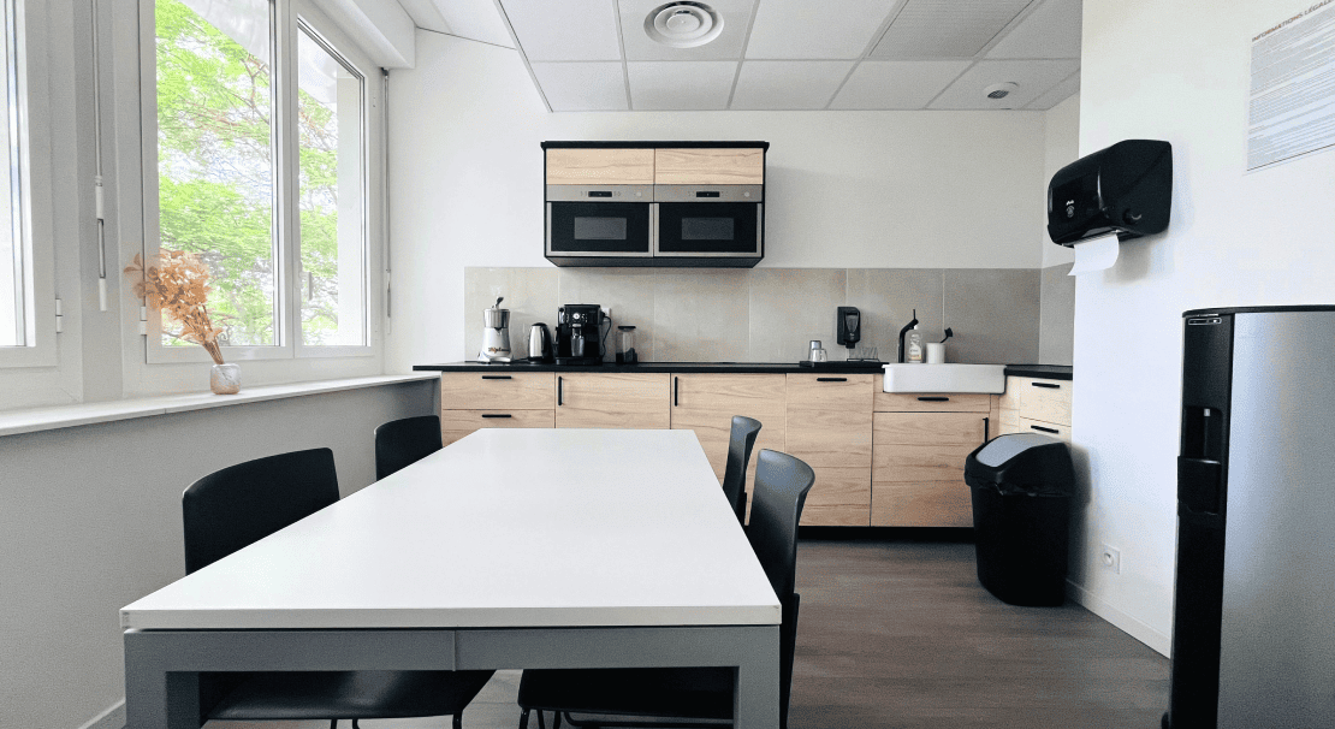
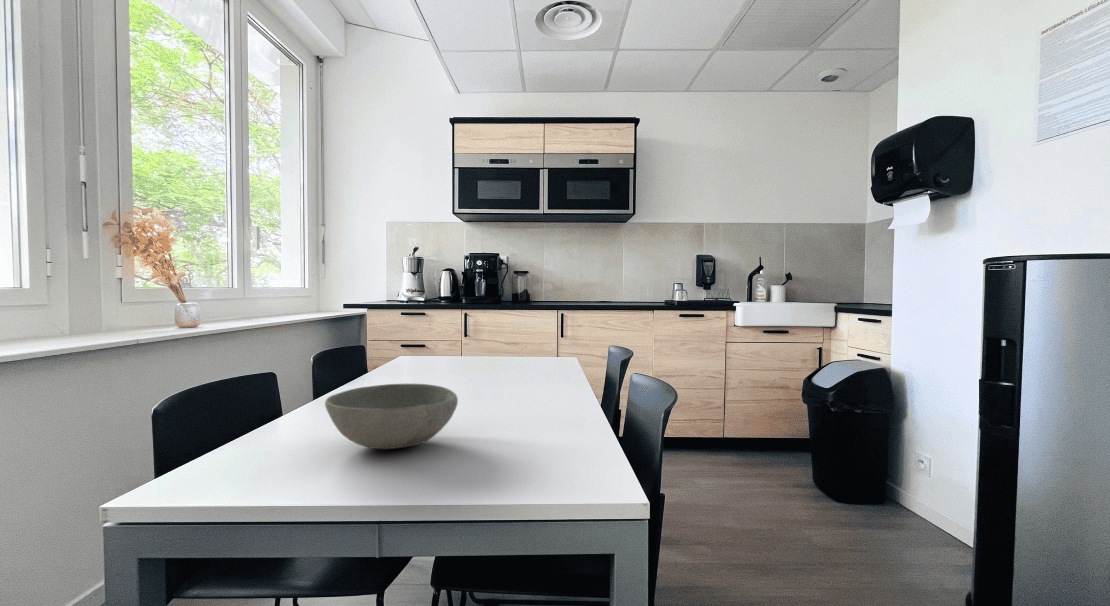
+ bowl (393, 419)
